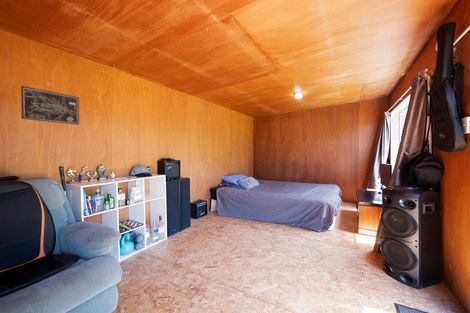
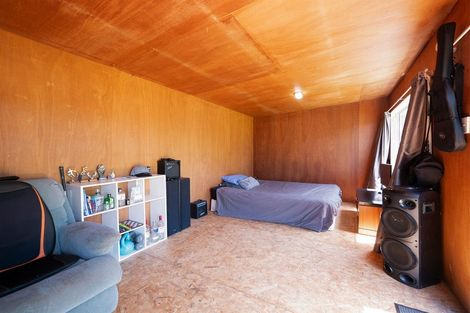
- wall art (52, 107)
